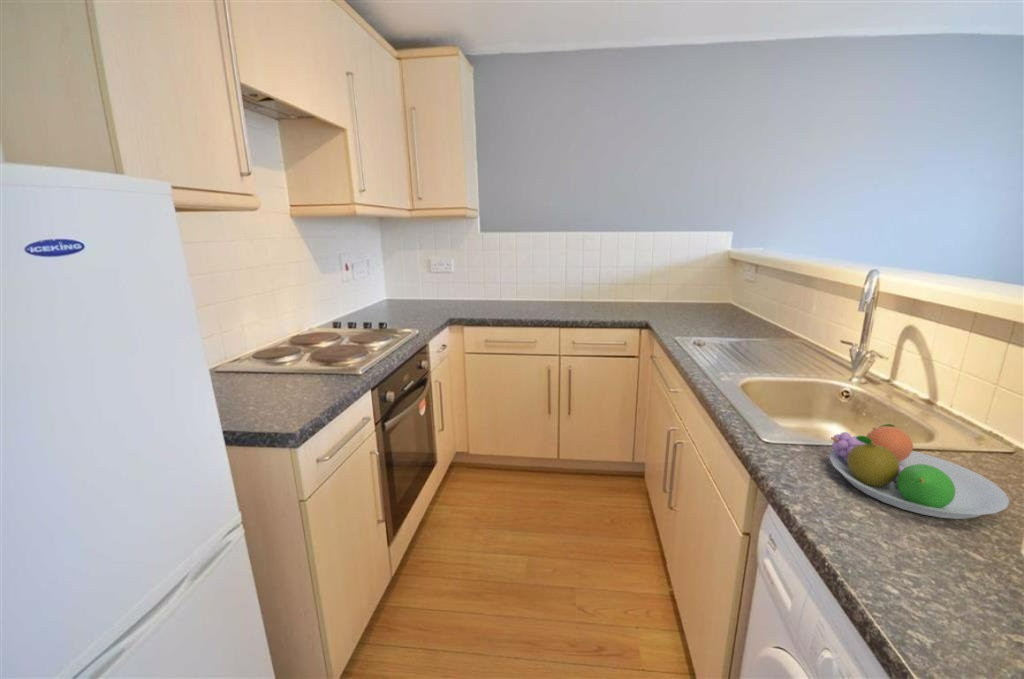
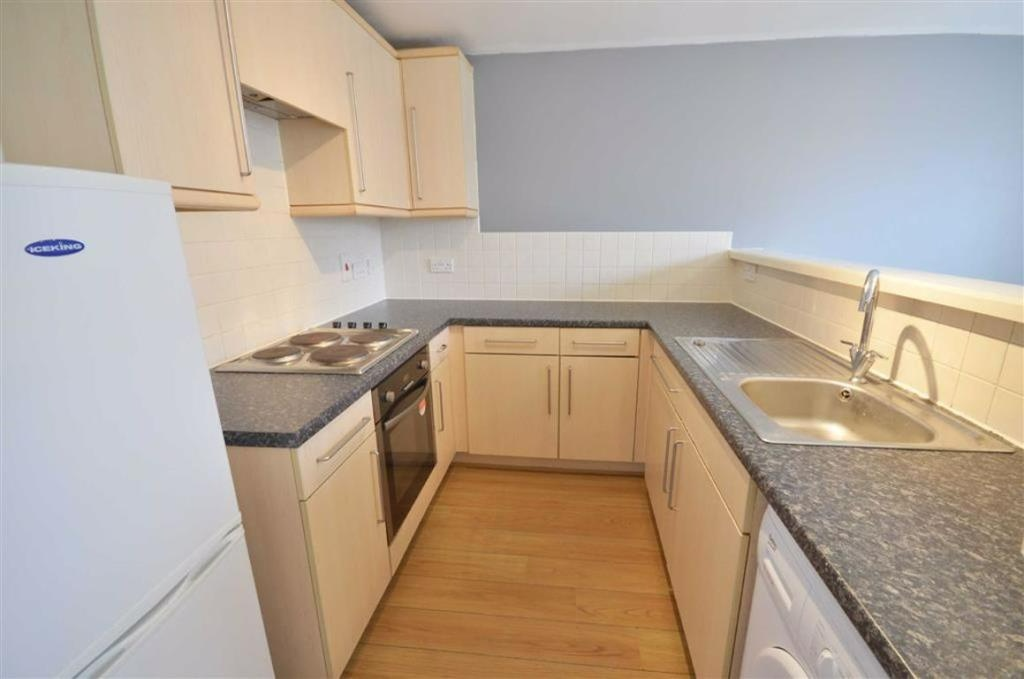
- fruit bowl (910, 463)
